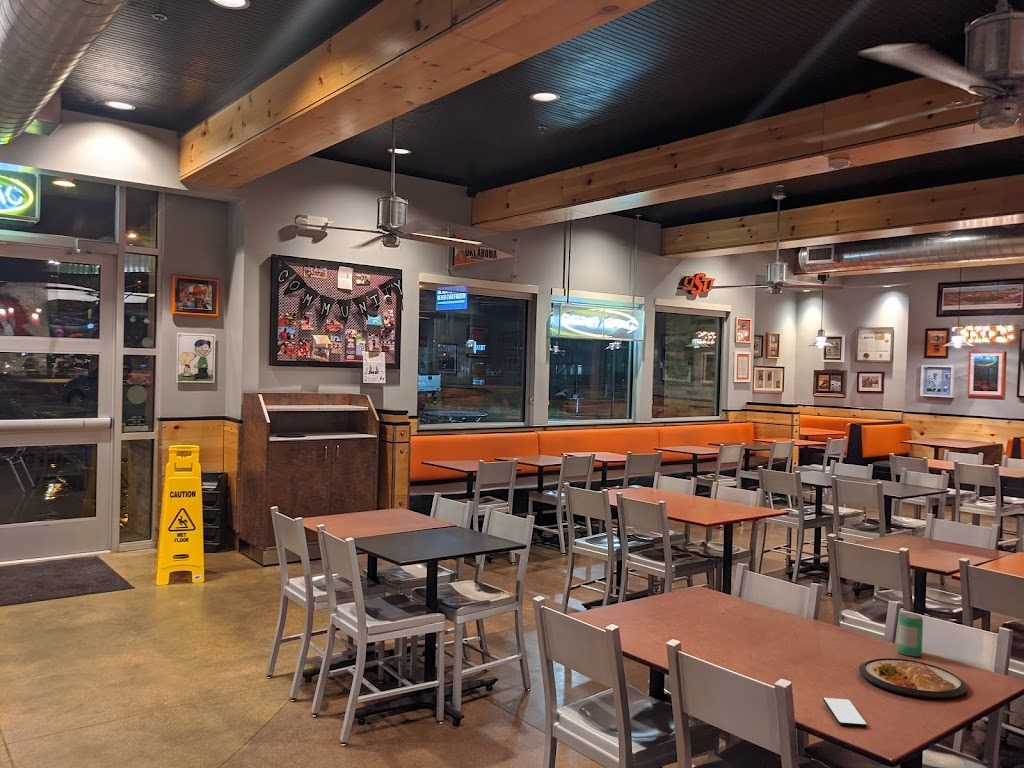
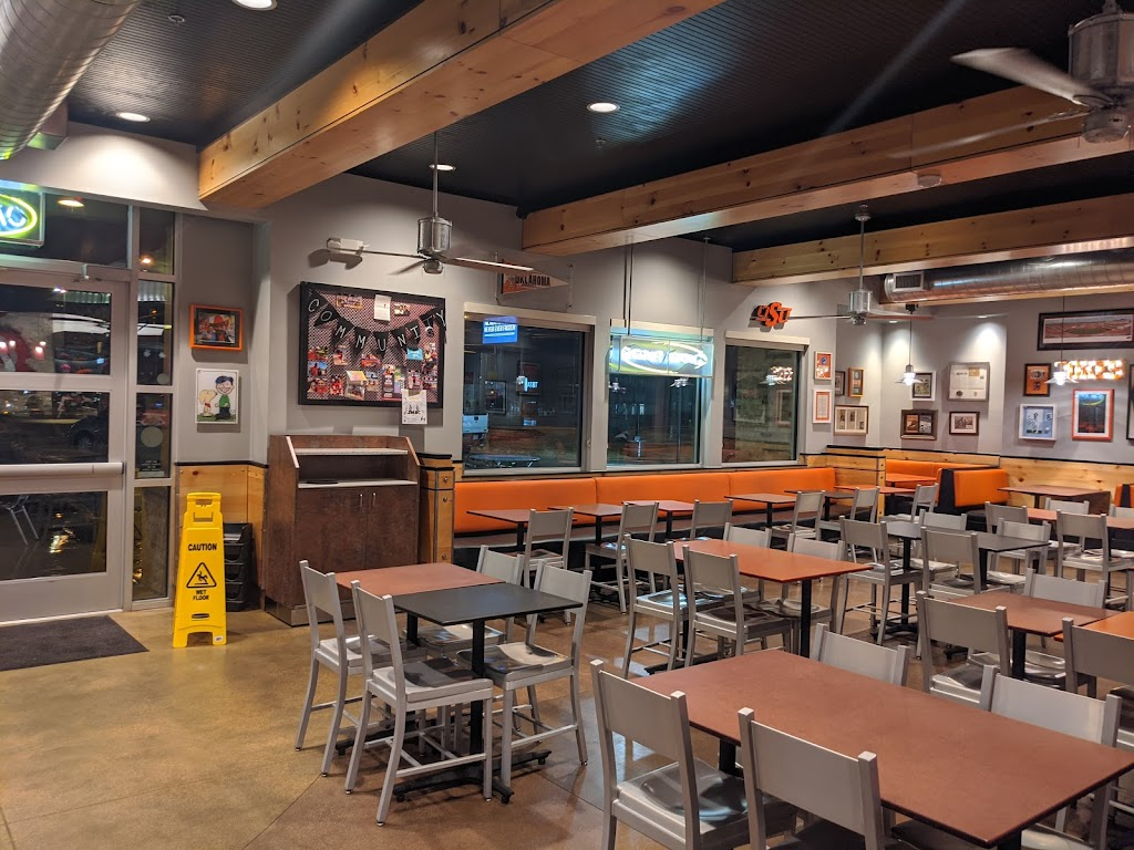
- beverage can (910, 634)
- dish (911, 674)
- smartphone (844, 712)
